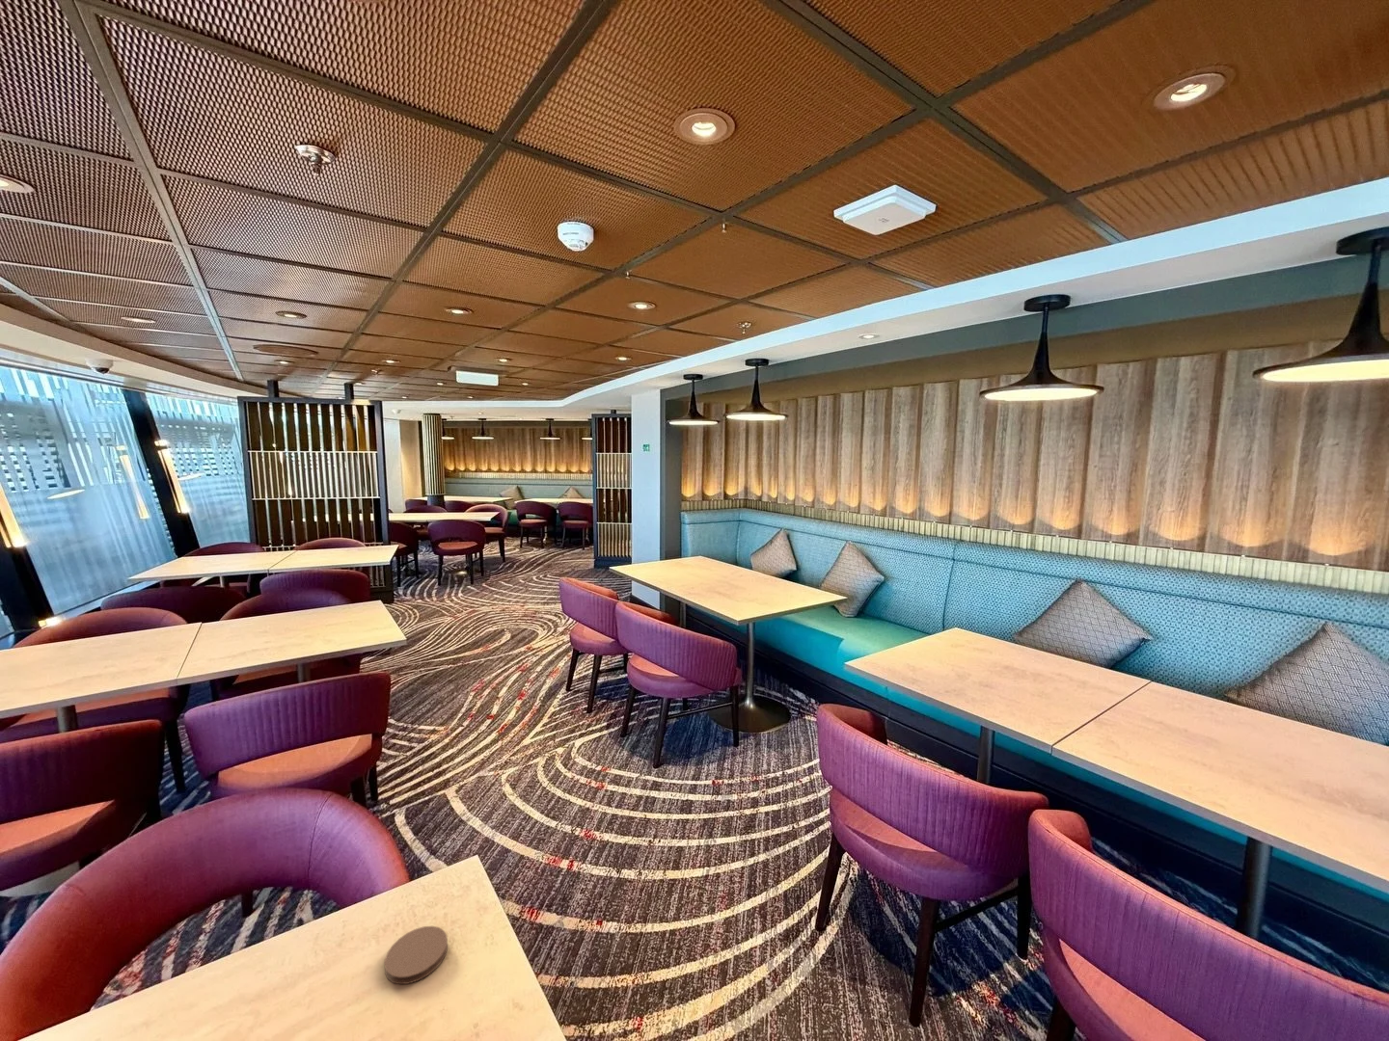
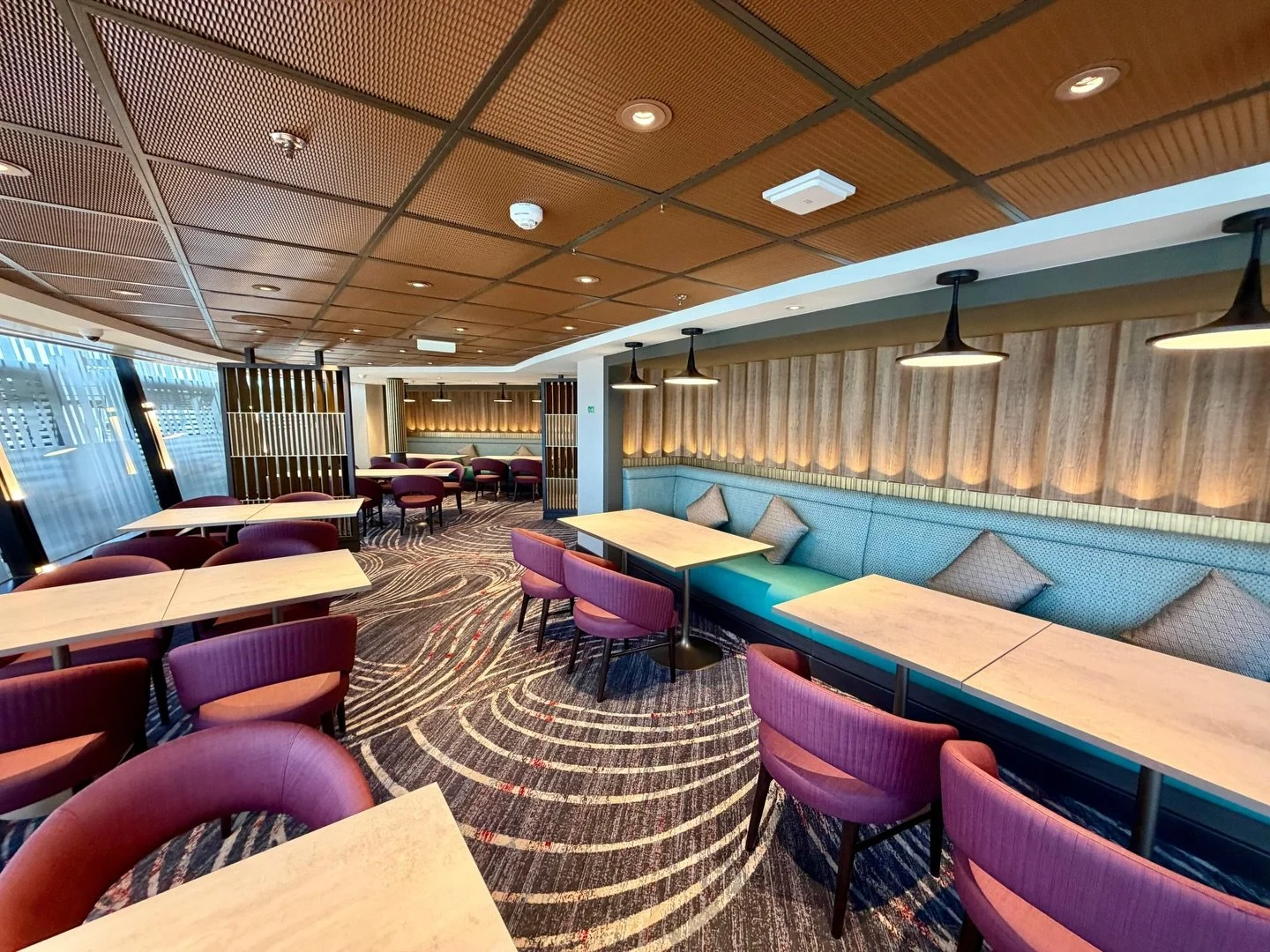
- coaster (417, 954)
